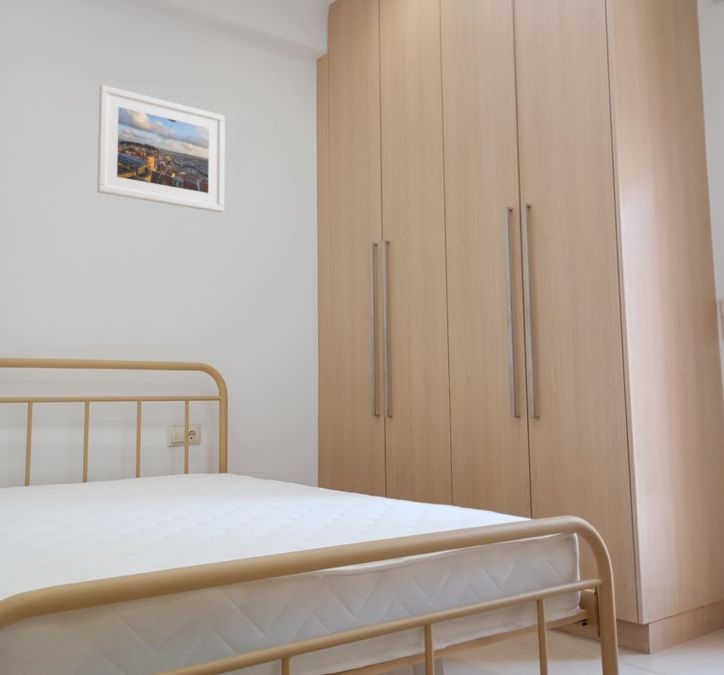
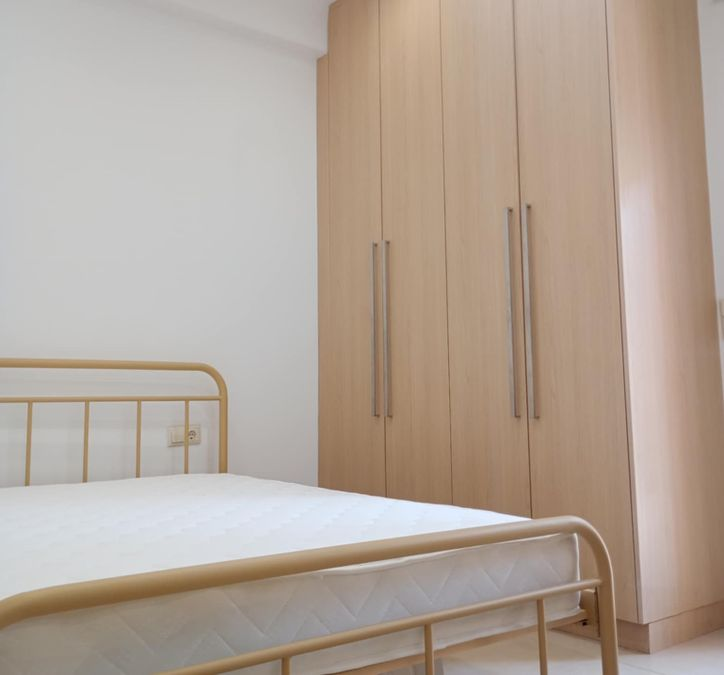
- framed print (164, 151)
